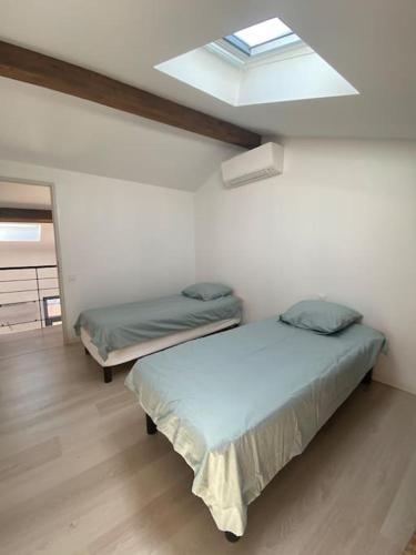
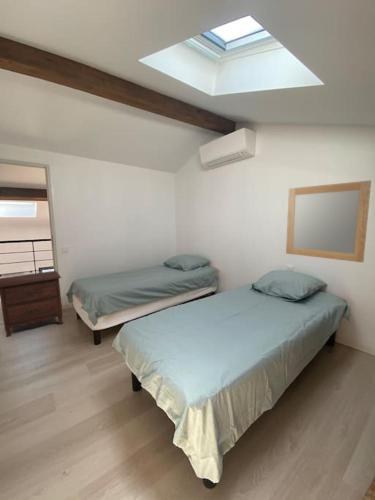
+ home mirror (322, 222)
+ nightstand (32, 301)
